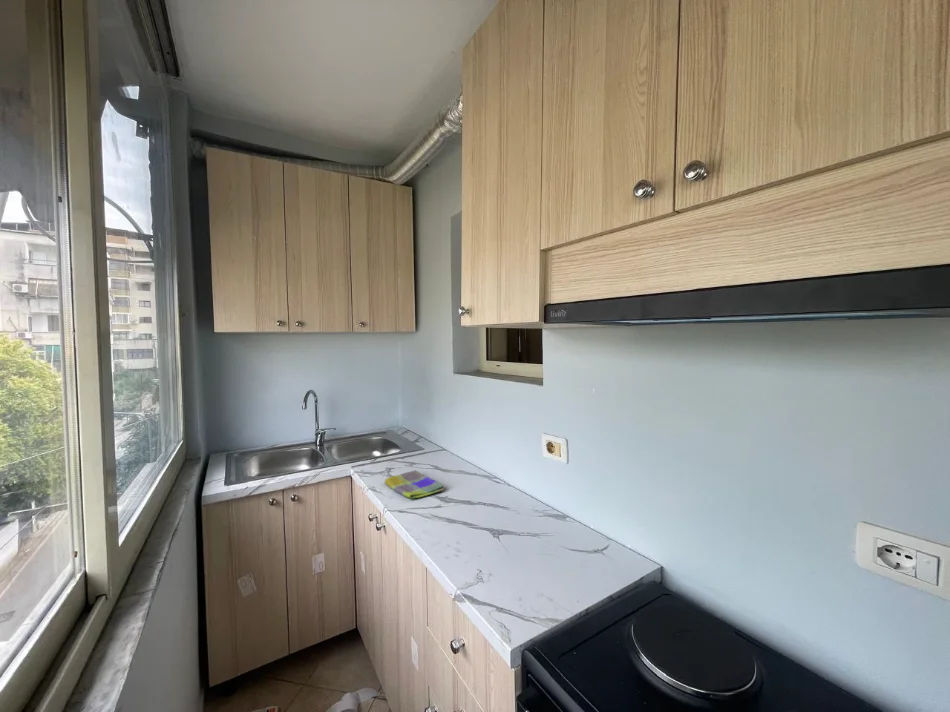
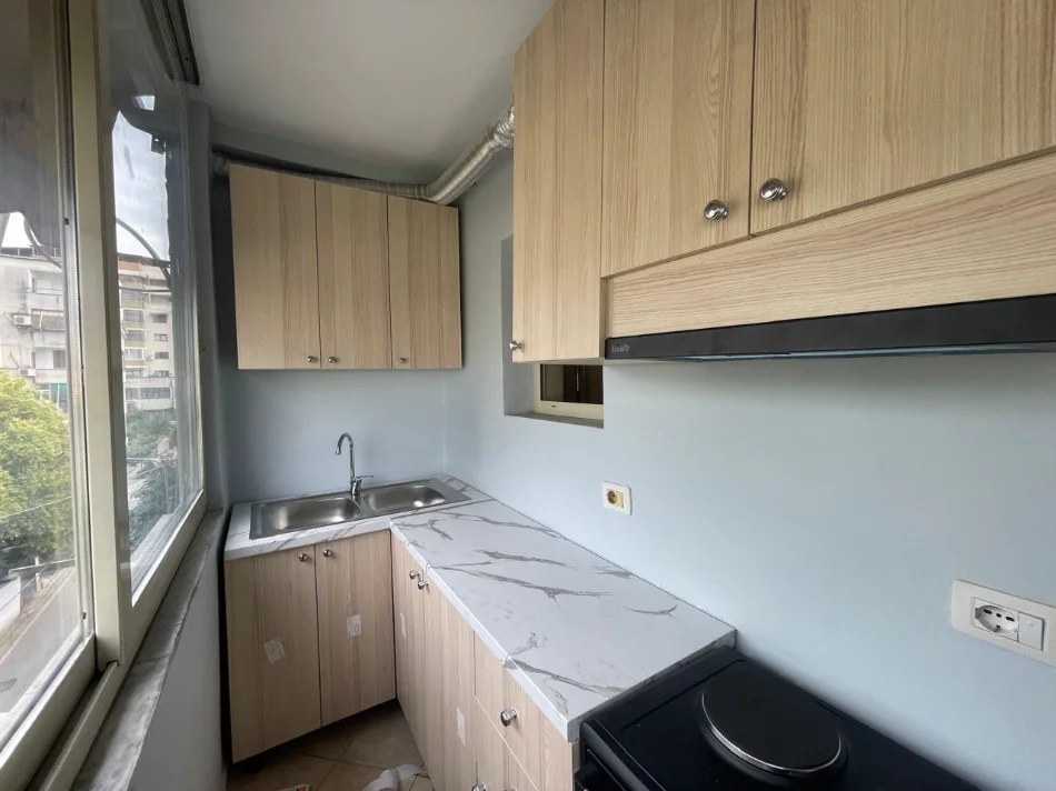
- dish towel (413, 483)
